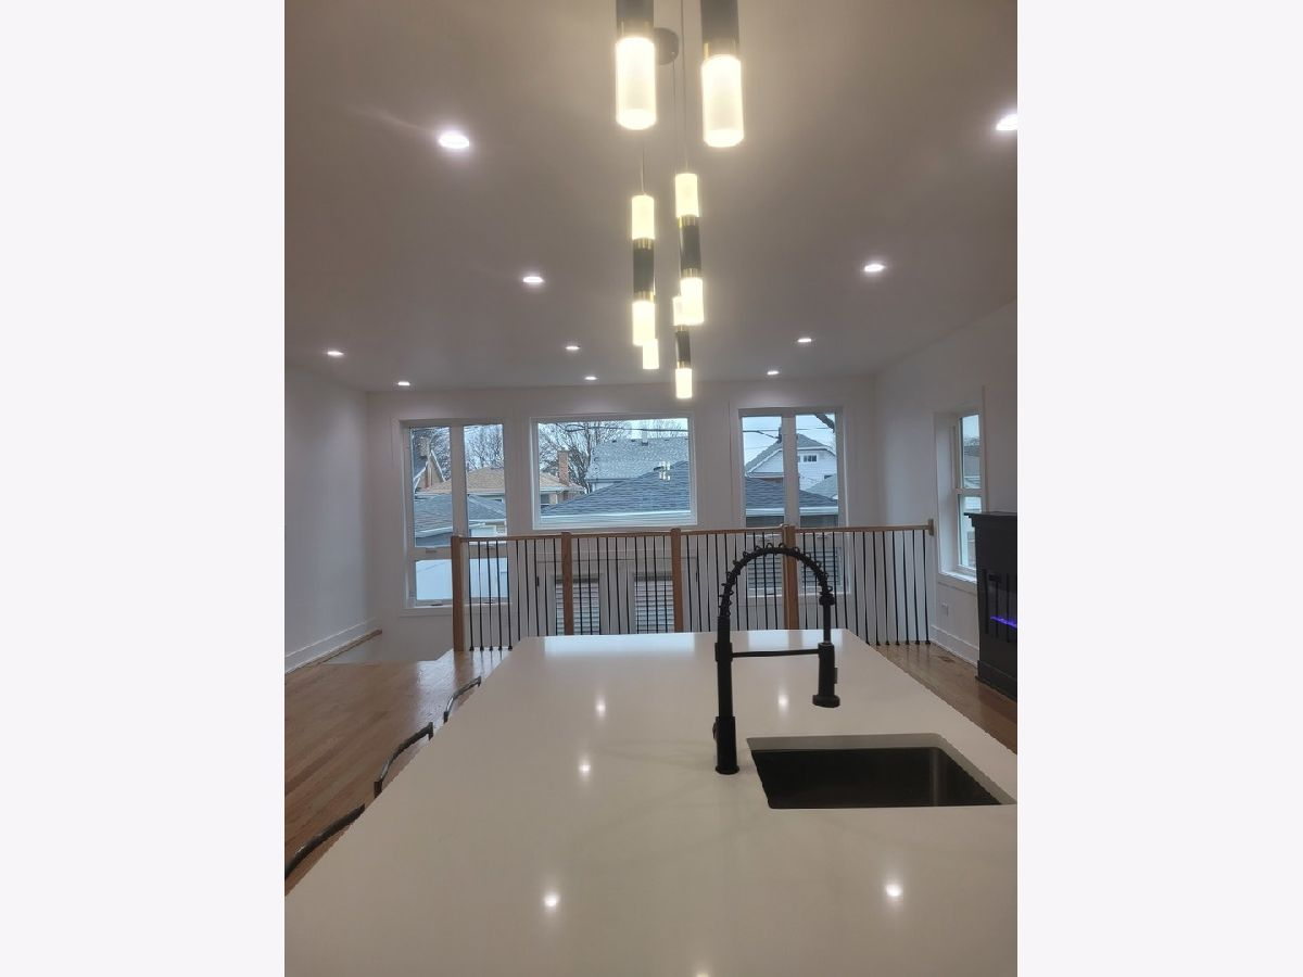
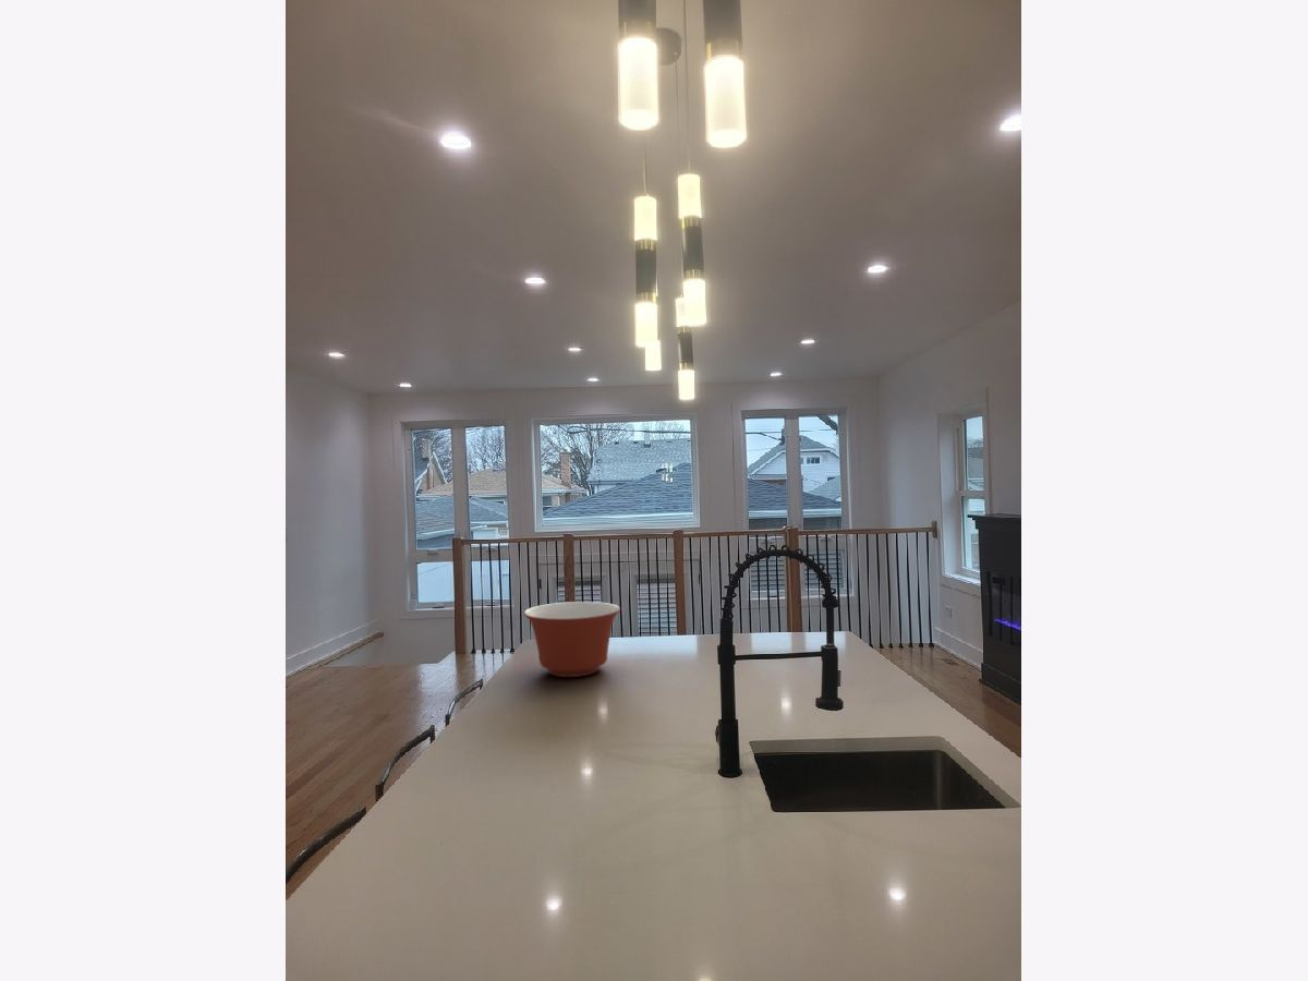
+ mixing bowl (572, 640)
